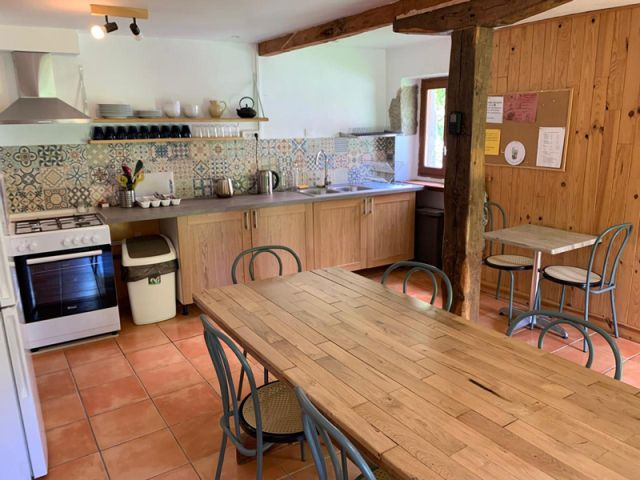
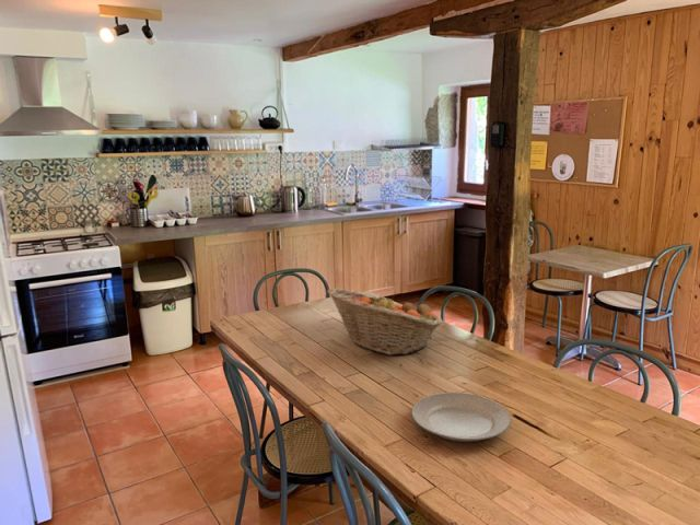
+ plate (459, 419)
+ fruit basket (383, 315)
